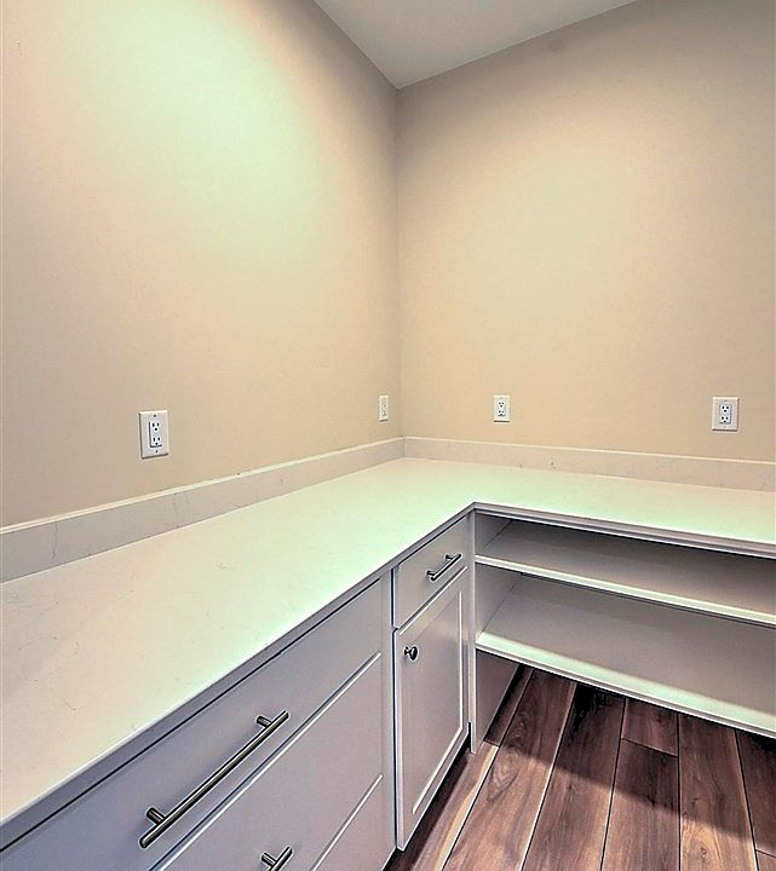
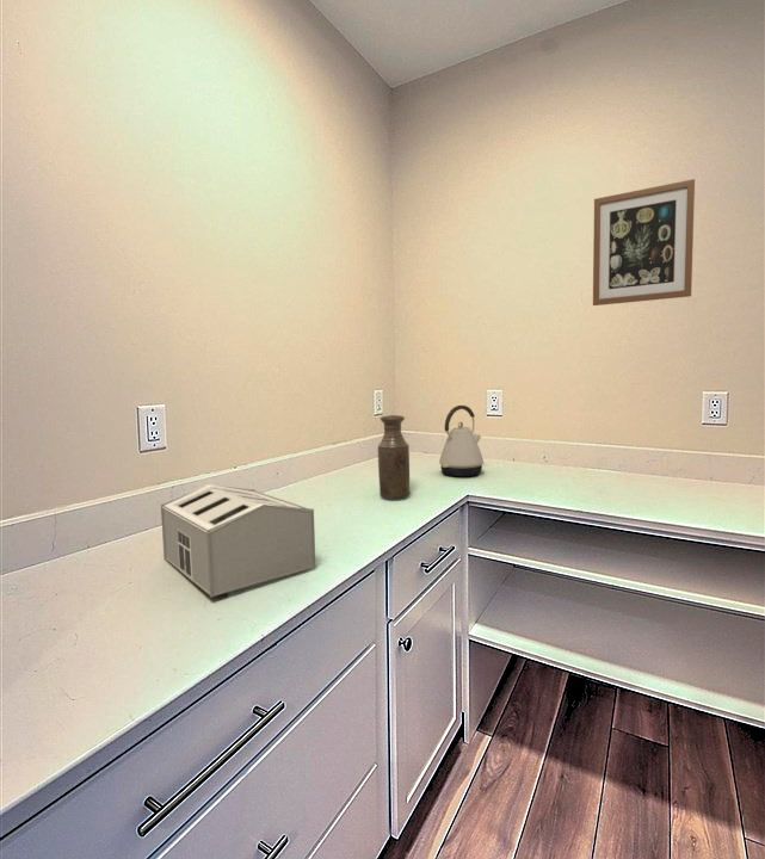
+ bottle (393, 456)
+ kettle (462, 439)
+ wall art (641, 246)
+ toaster (235, 529)
